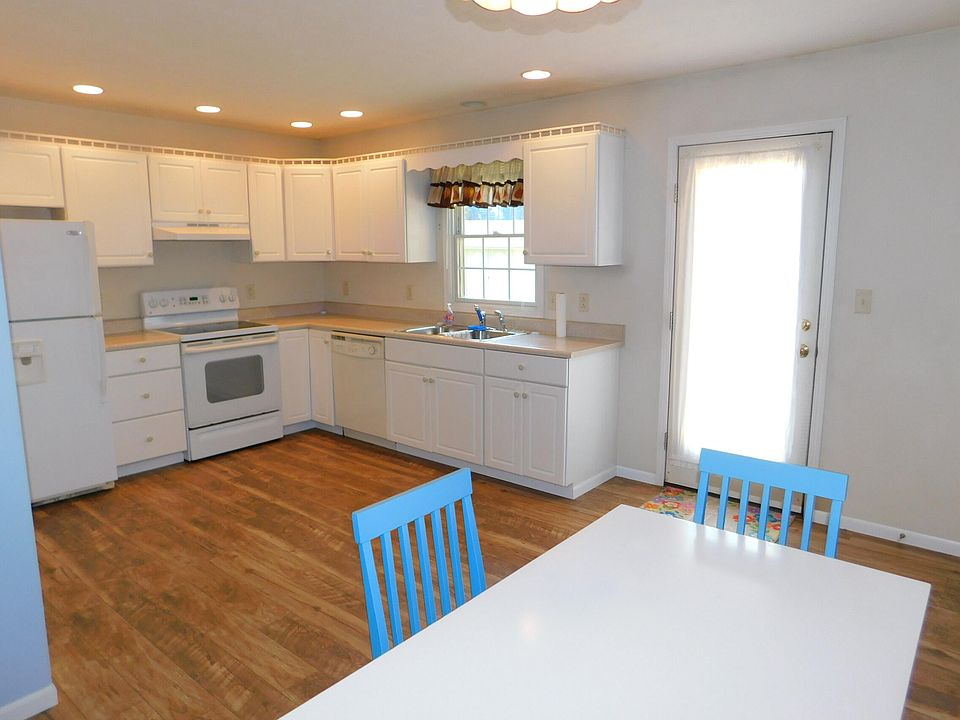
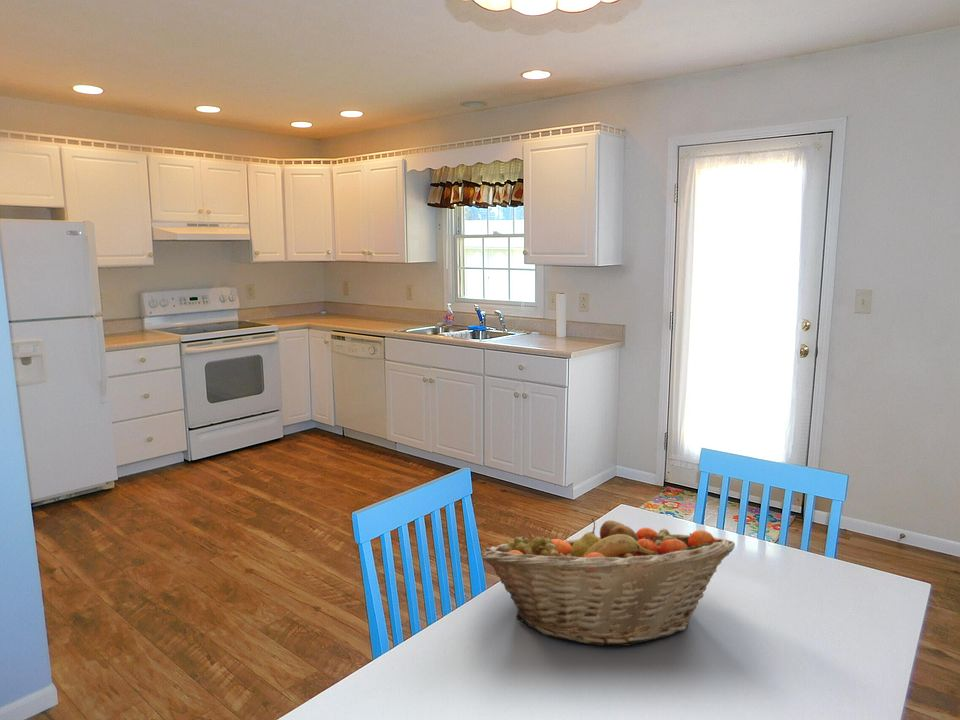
+ fruit basket (604, 566)
